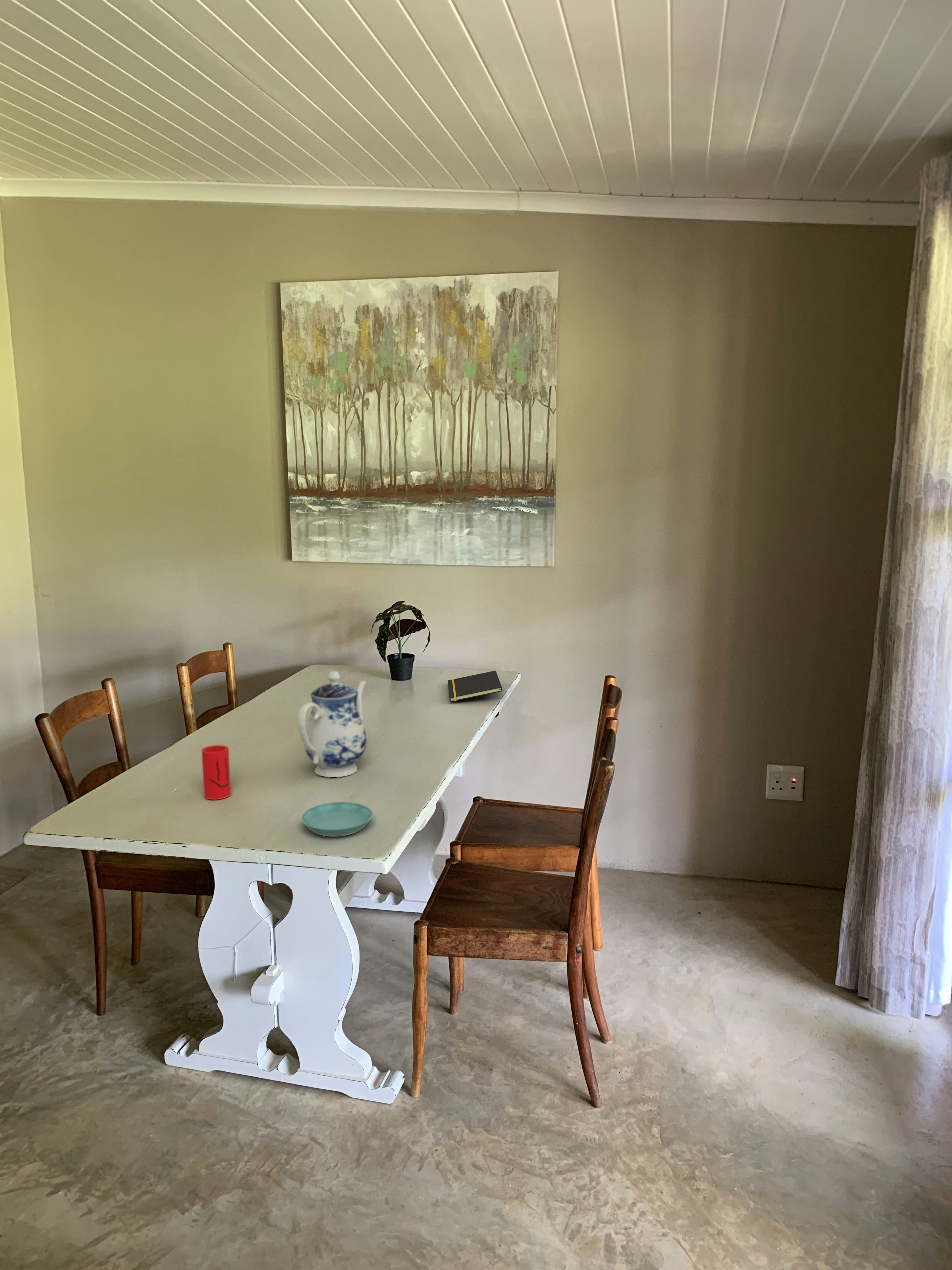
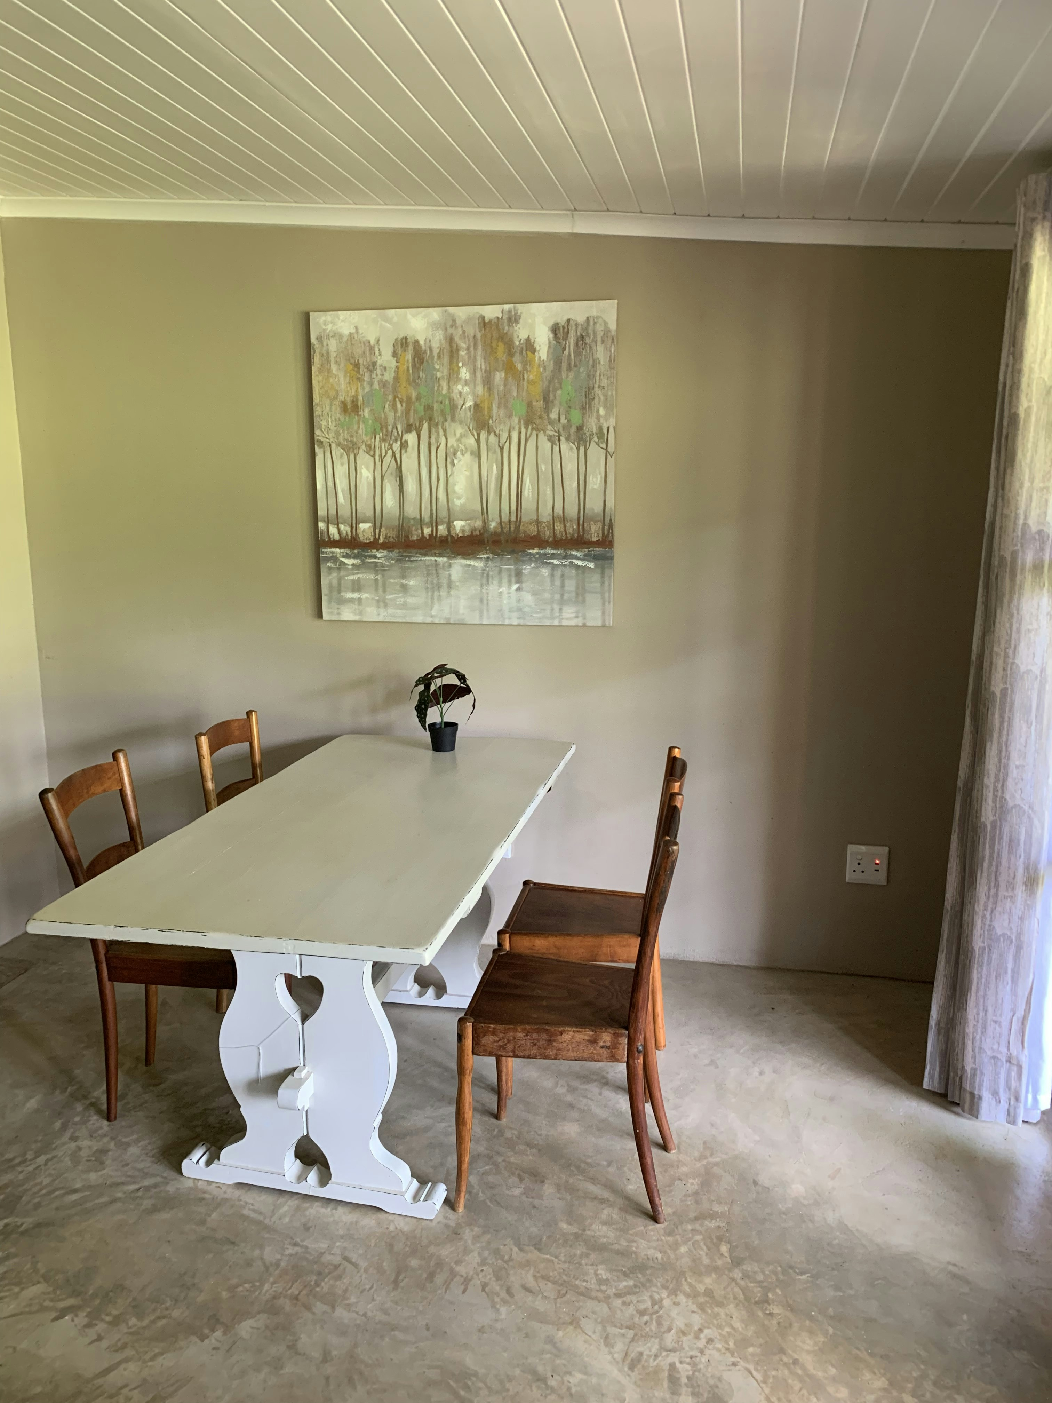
- saucer (337, 821)
- cup (216, 772)
- notepad (474, 685)
- teapot (335, 721)
